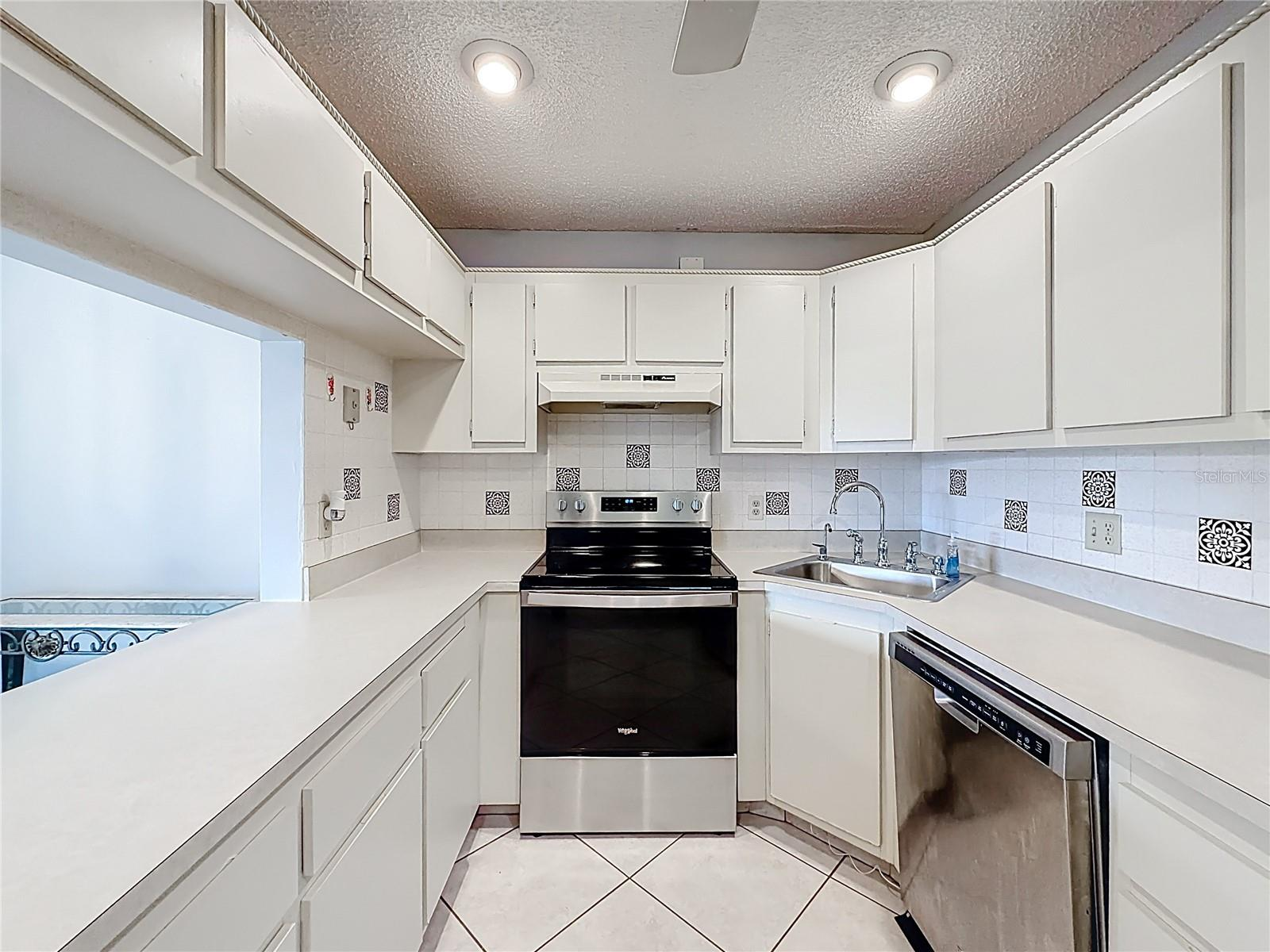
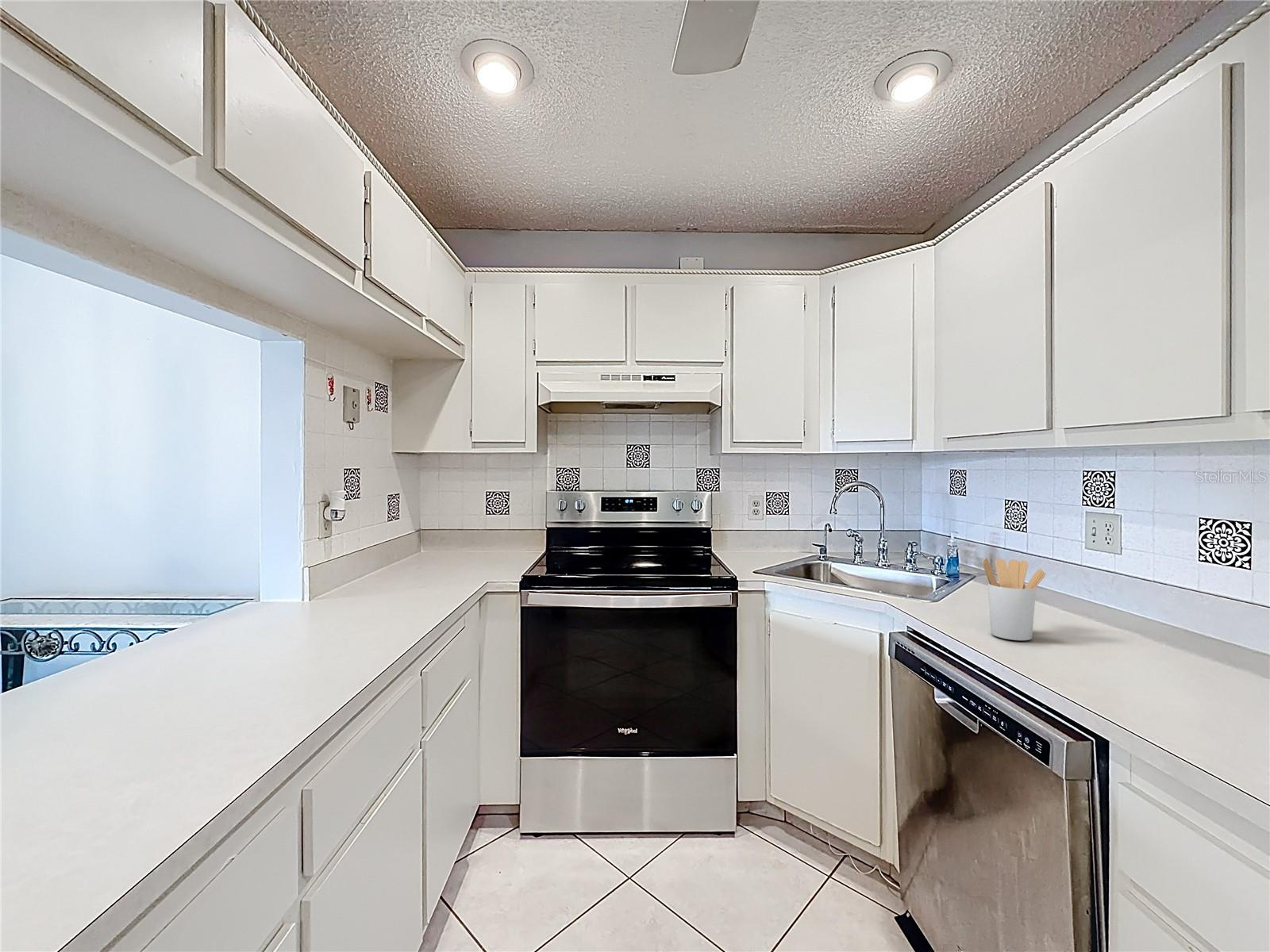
+ utensil holder (1010, 596)
